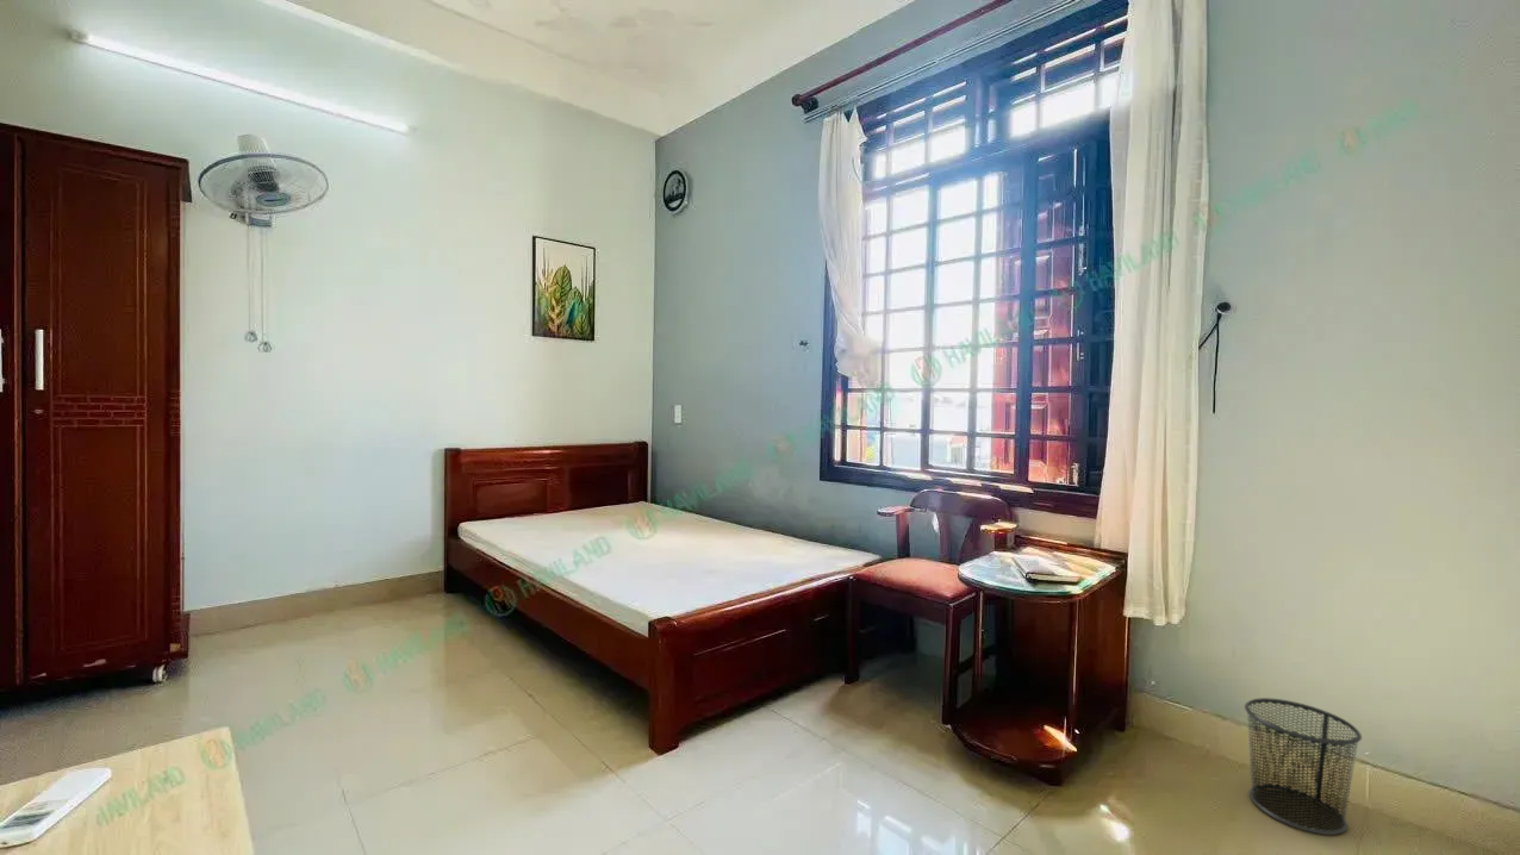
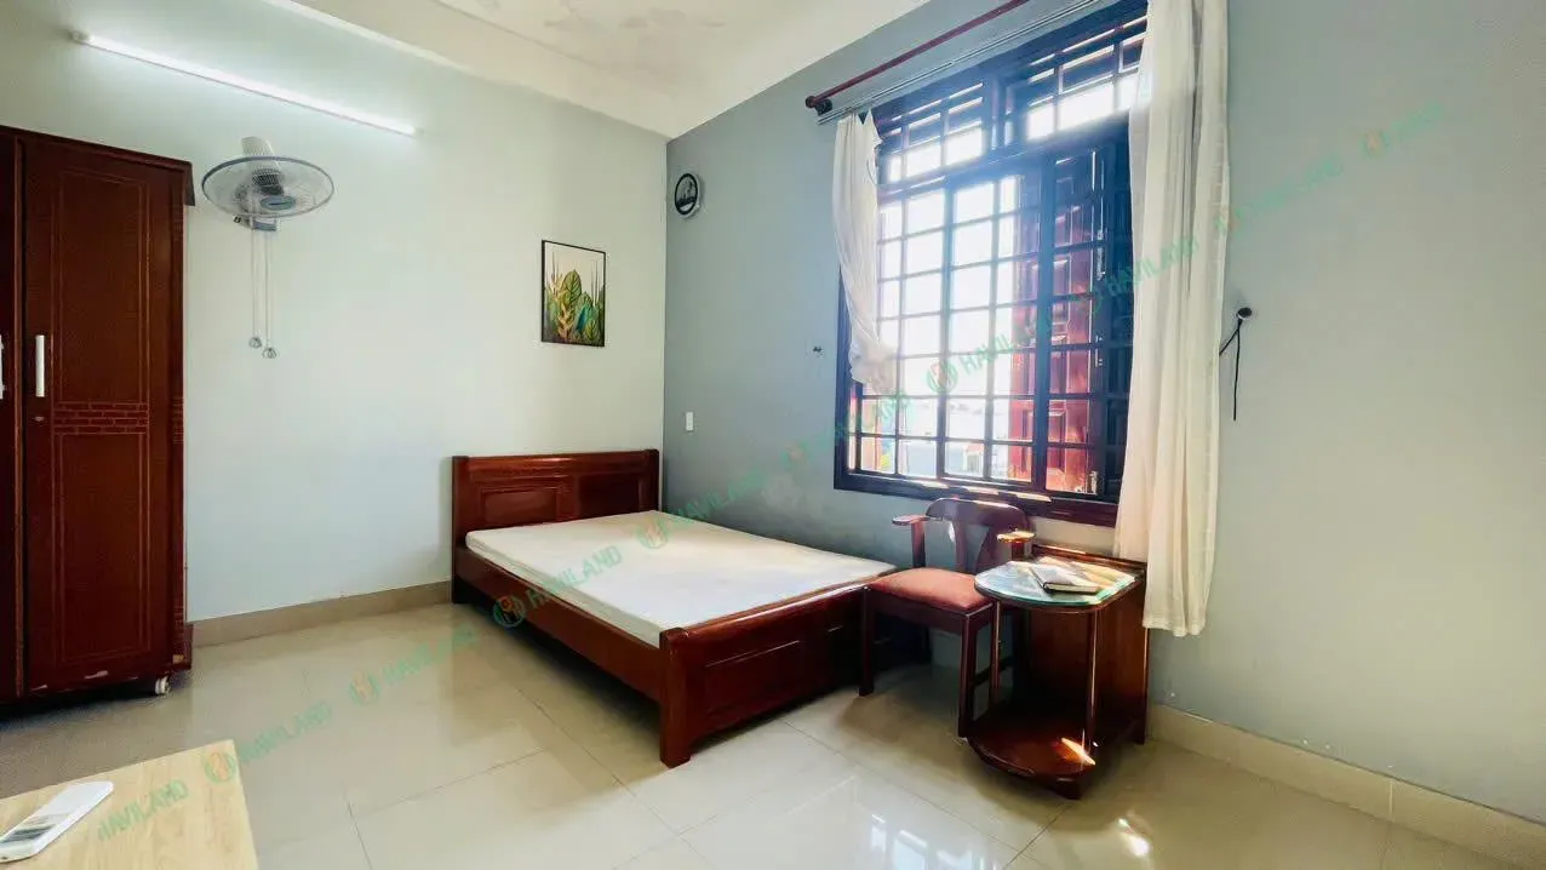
- waste bin (1297, 763)
